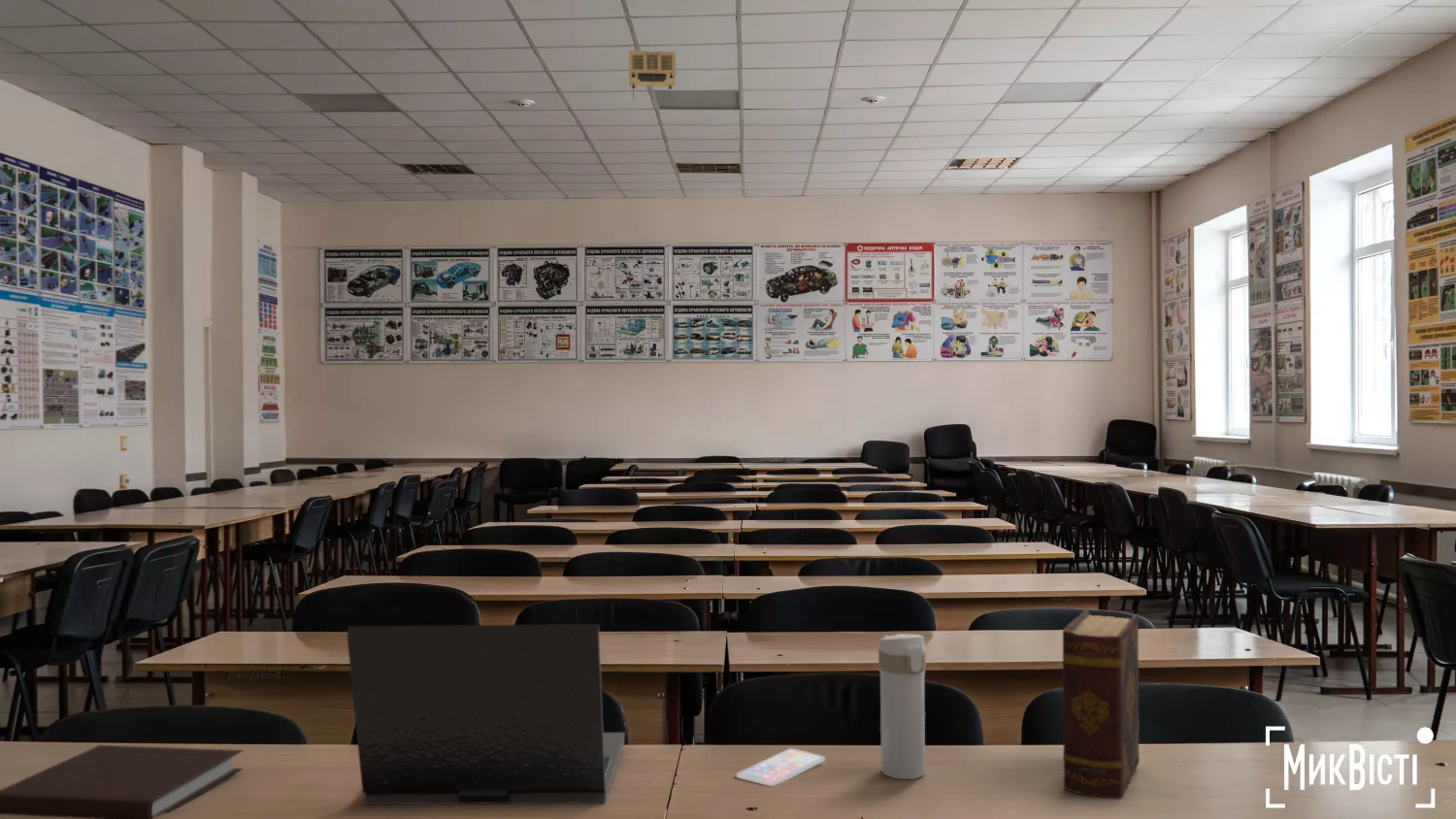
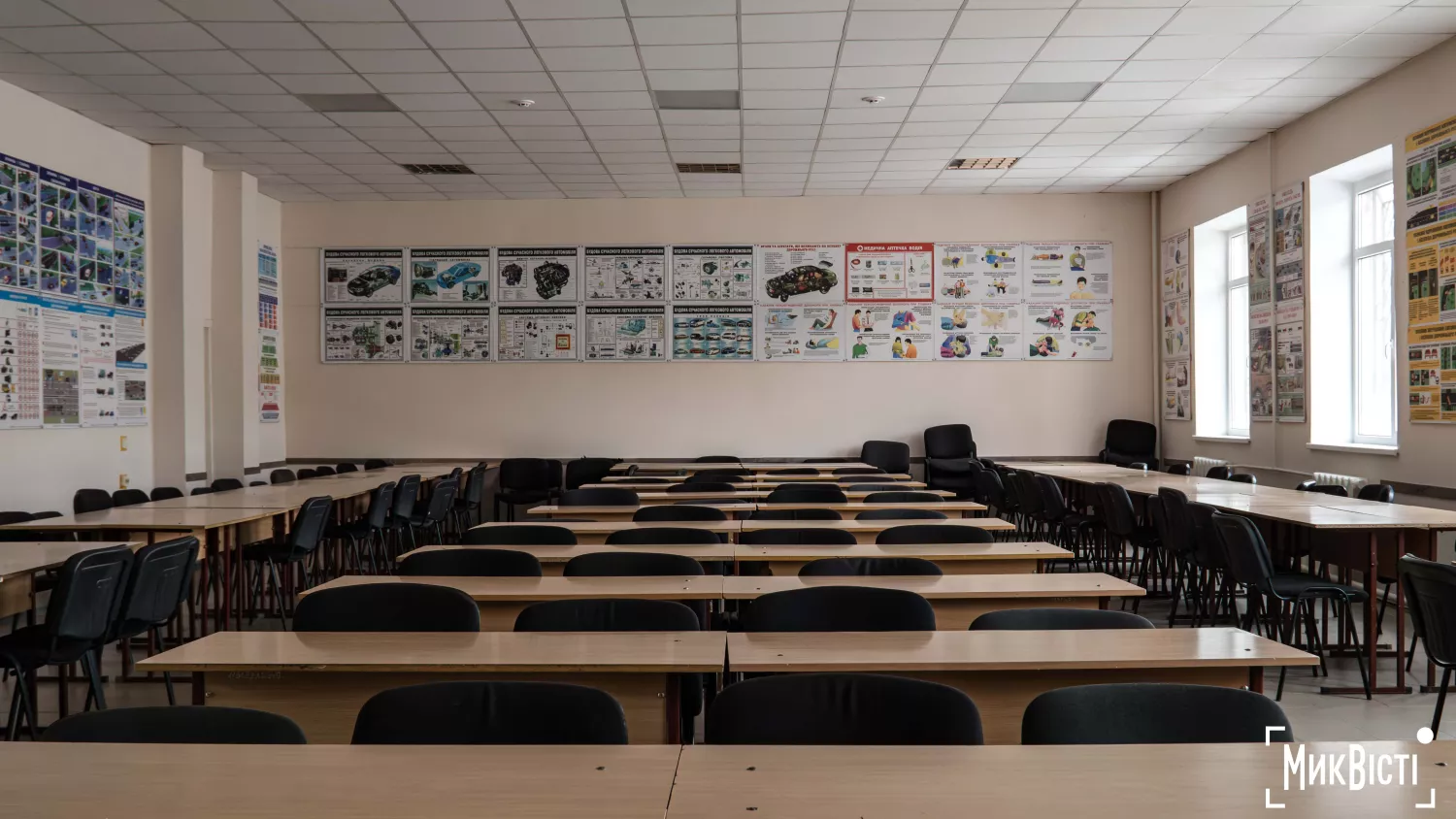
- smartphone (781, 767)
- diary (1101, 700)
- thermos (903, 702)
- laptop (500, 690)
- notebook (123, 781)
- projector (651, 73)
